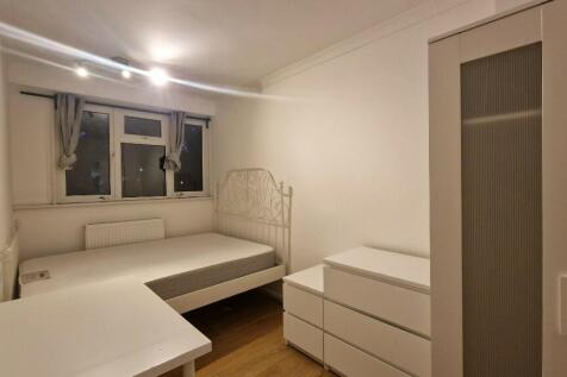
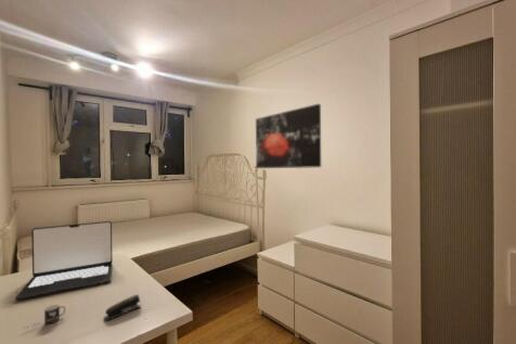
+ laptop (70, 254)
+ wall art (284, 140)
+ stapler (122, 306)
+ mug (44, 316)
